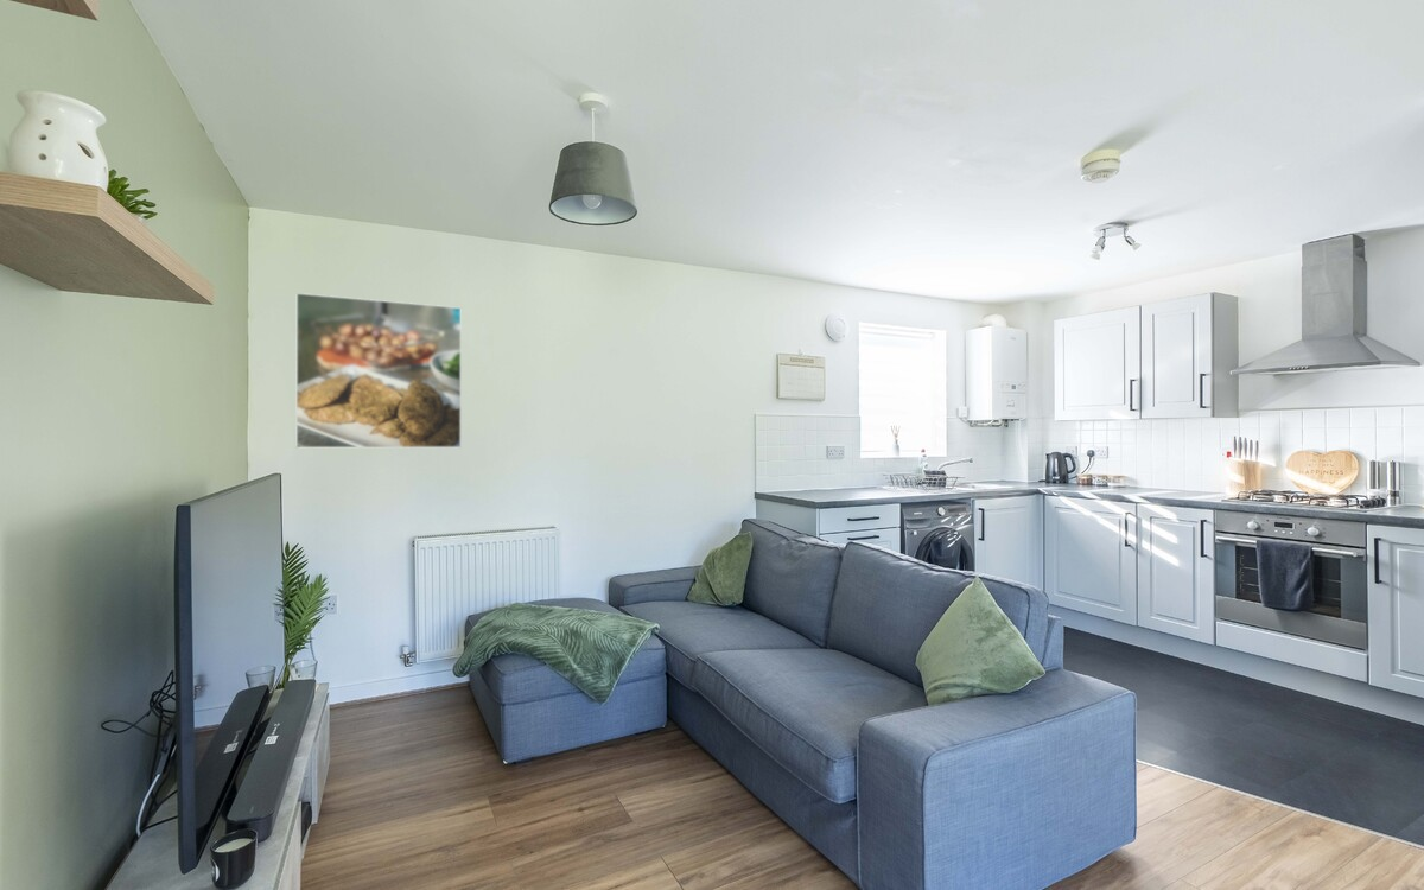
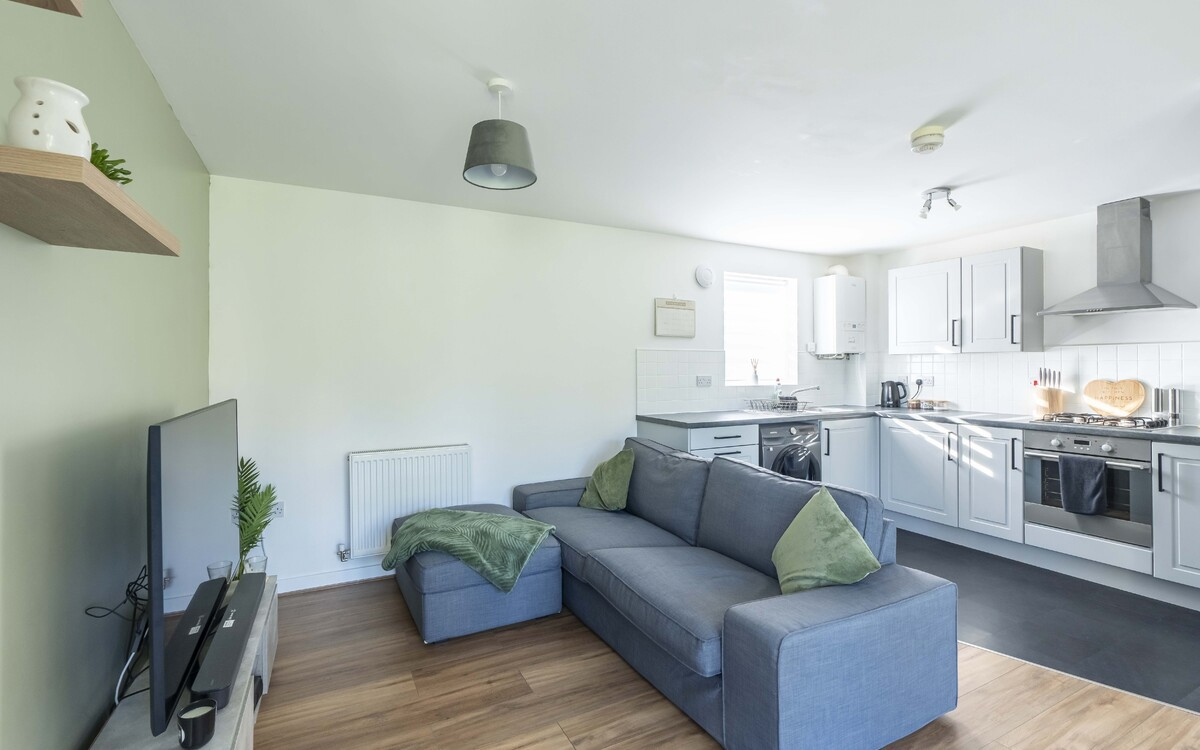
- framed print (382, 374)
